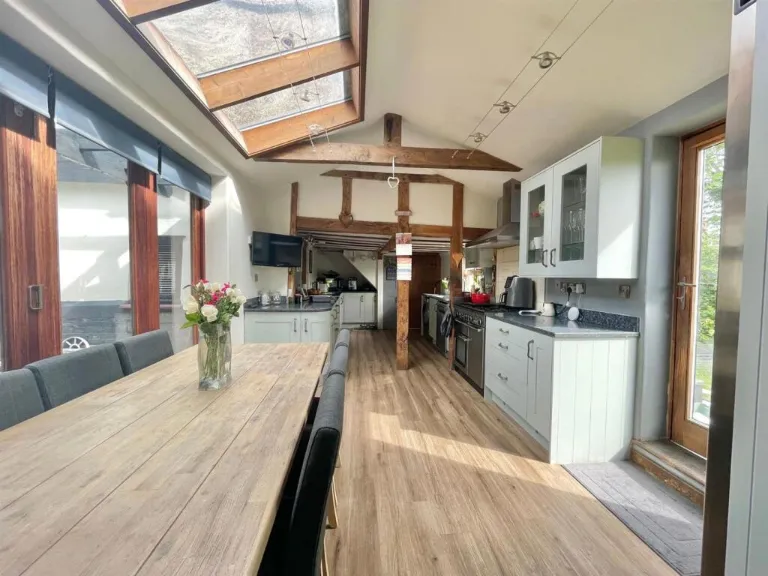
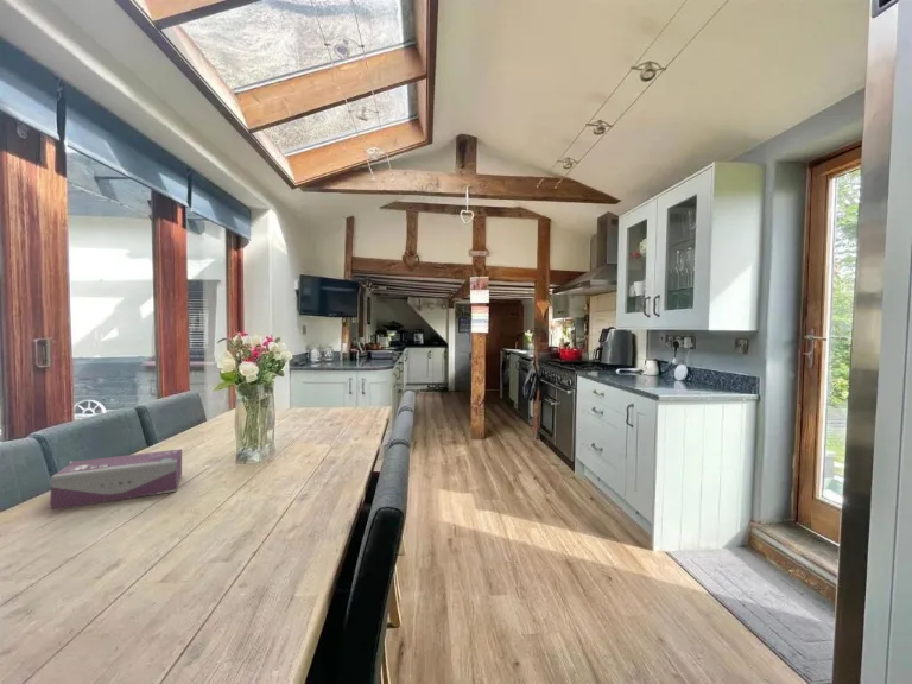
+ tissue box (124, 475)
